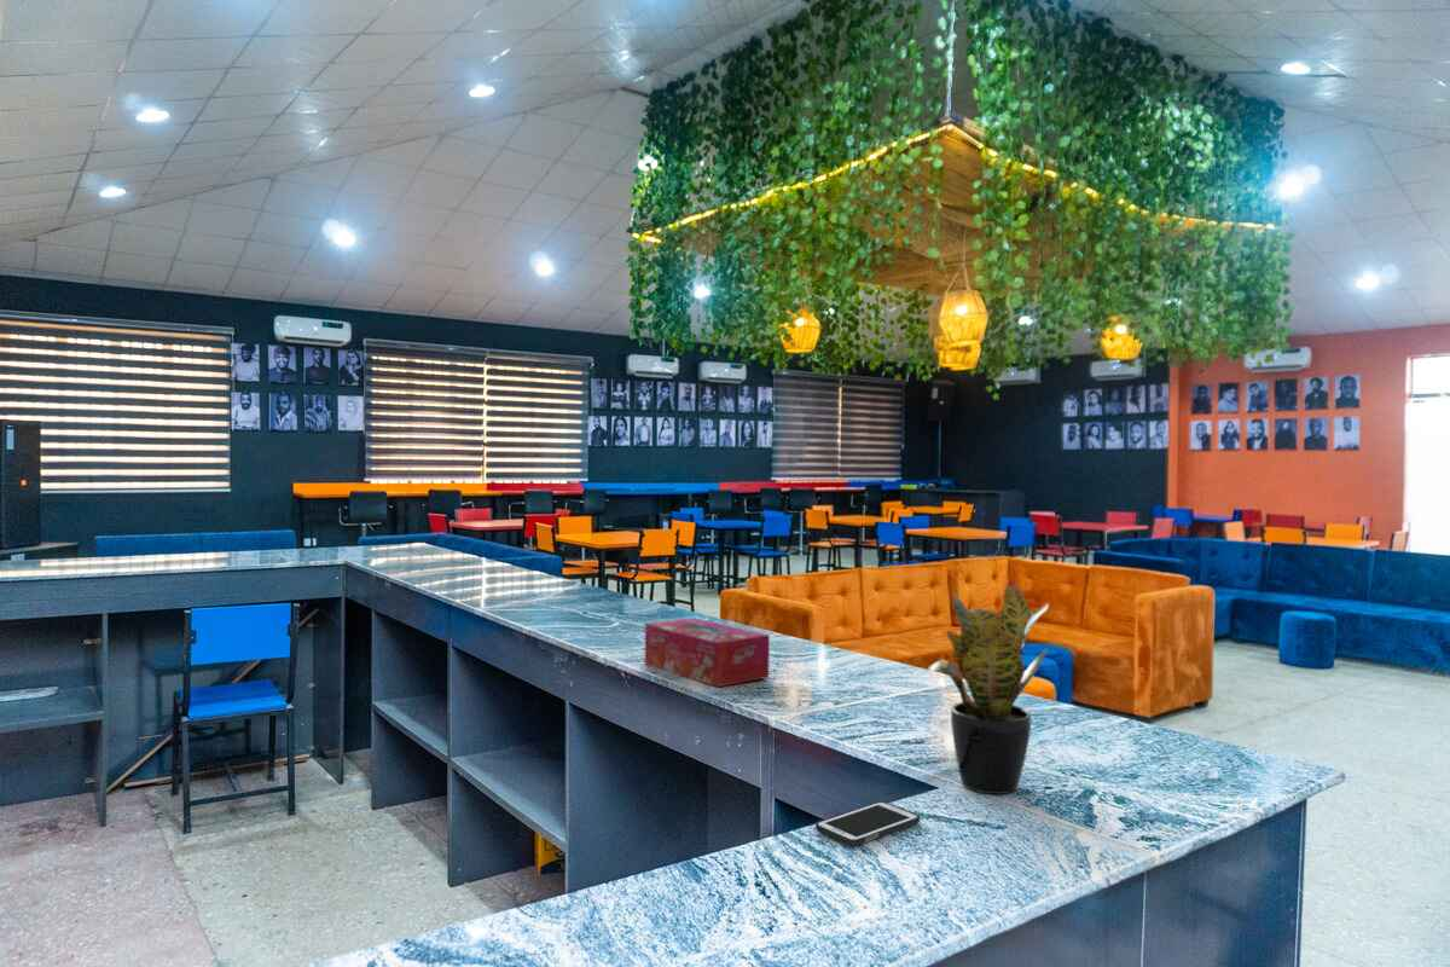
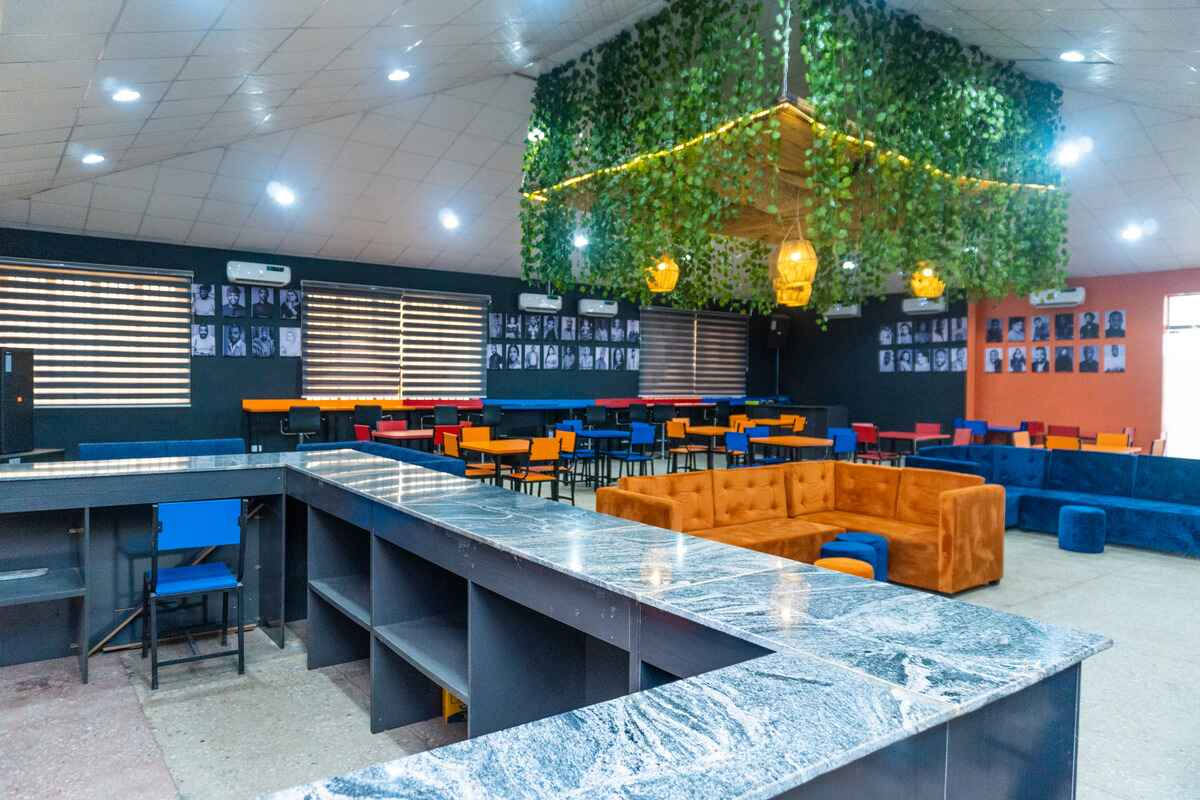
- tissue box (704, 649)
- cell phone (868, 822)
- potted plant (988, 676)
